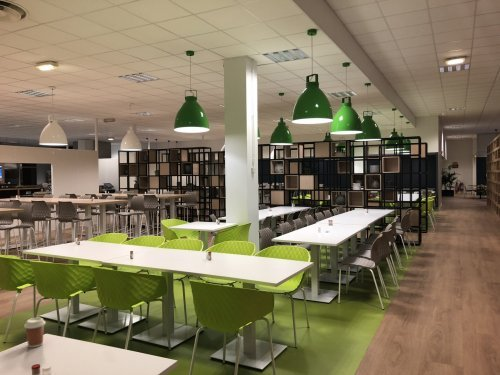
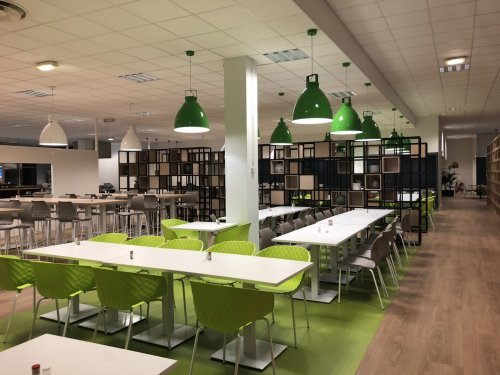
- coffee cup (35, 332)
